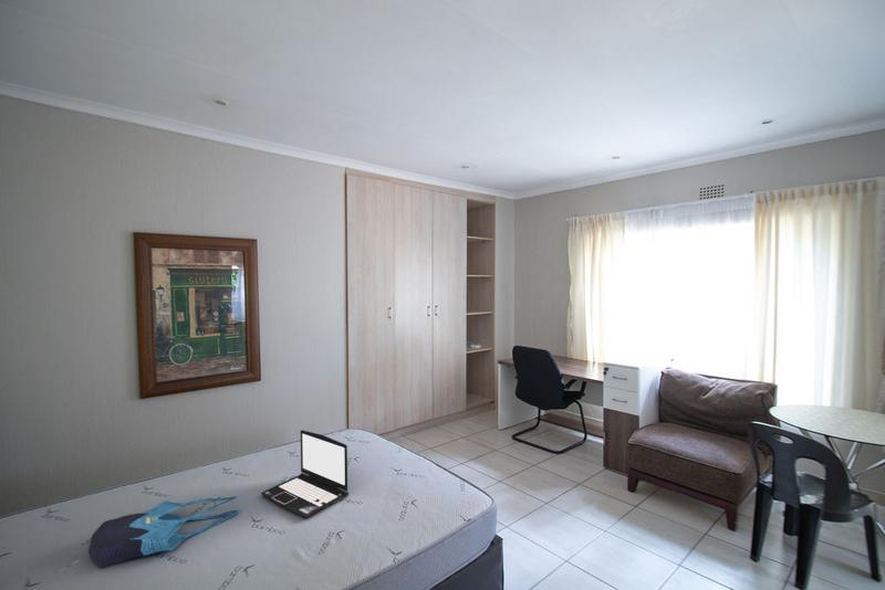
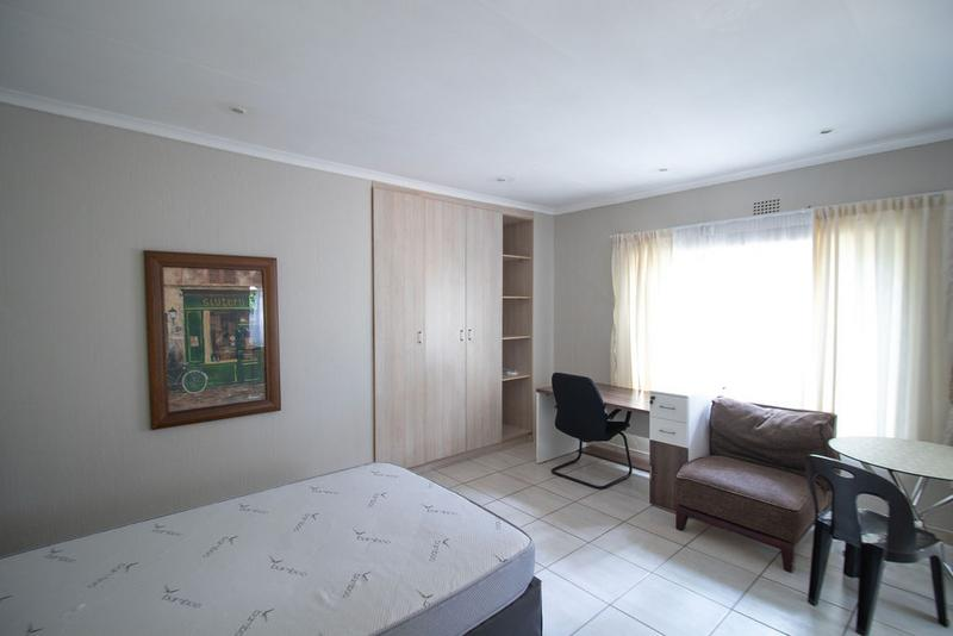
- laptop (303, 470)
- tote bag (170, 524)
